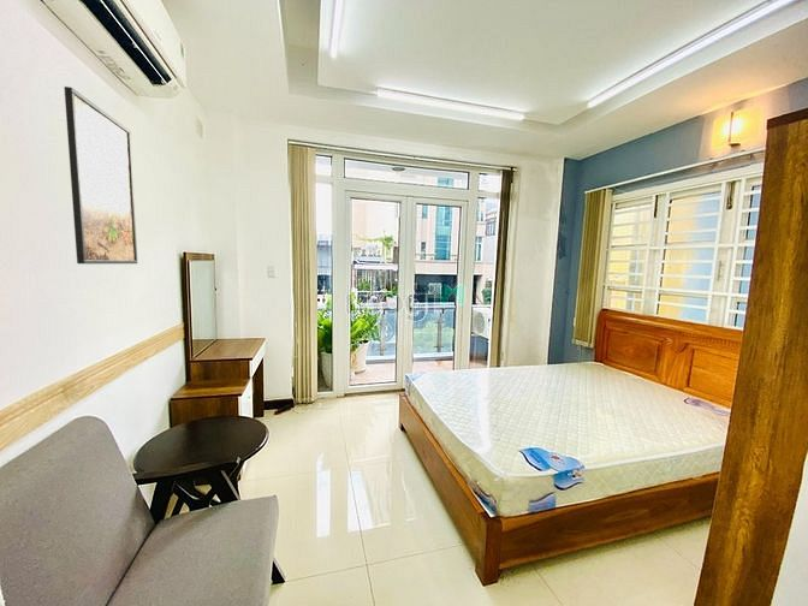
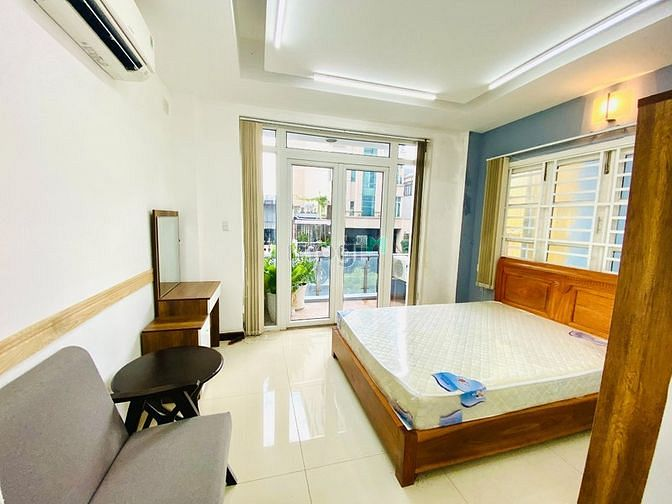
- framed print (106, 189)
